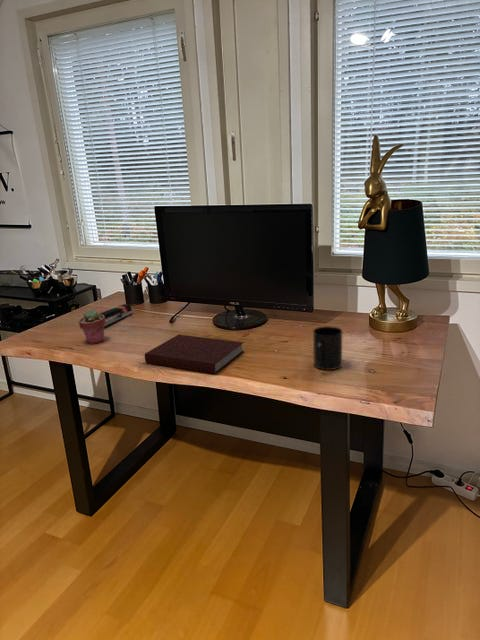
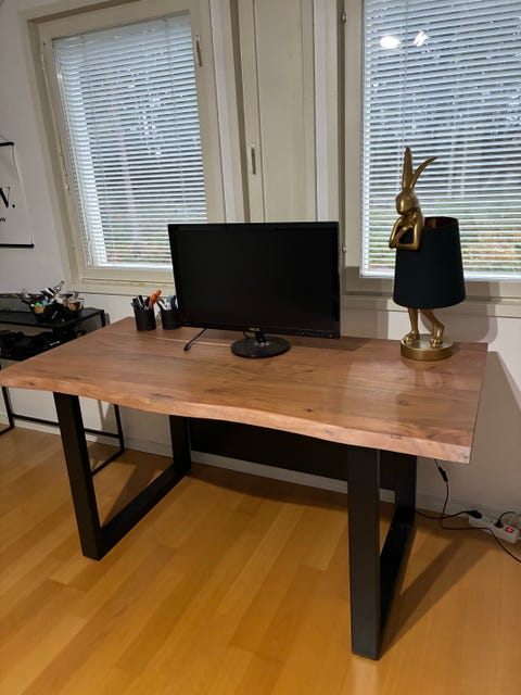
- potted succulent (92, 325)
- mug (325, 349)
- notebook (195, 352)
- stapler (114, 314)
